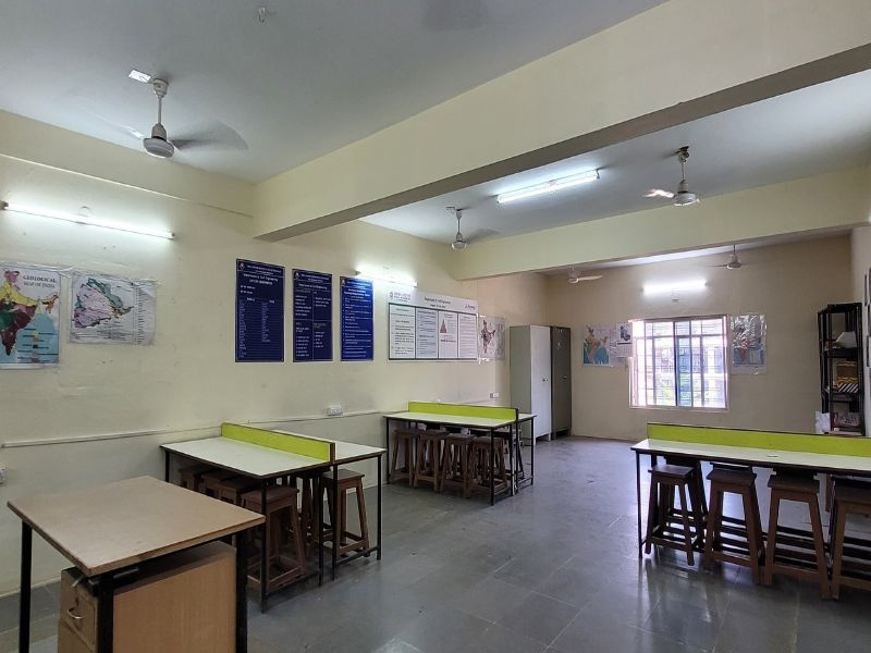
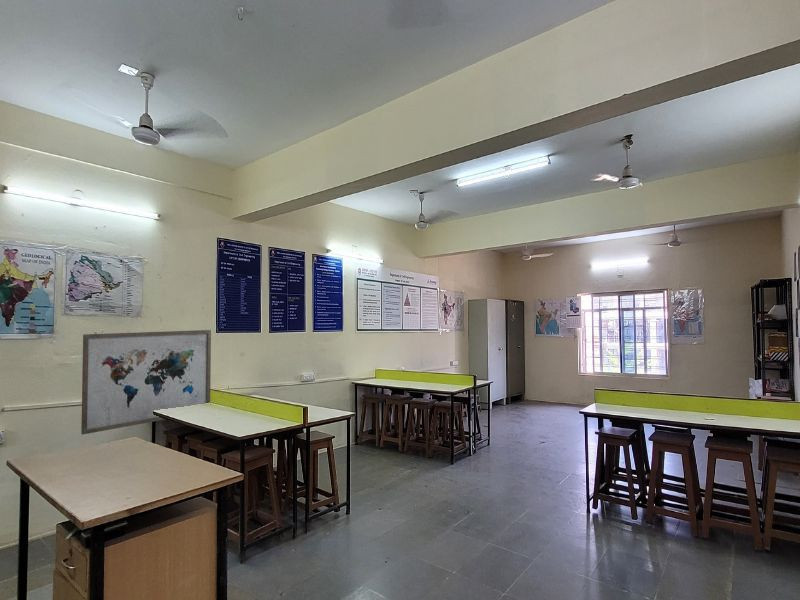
+ wall art (153, 376)
